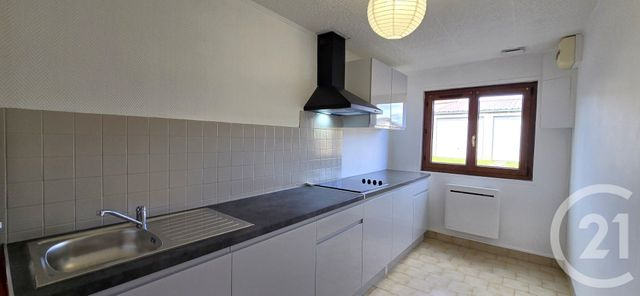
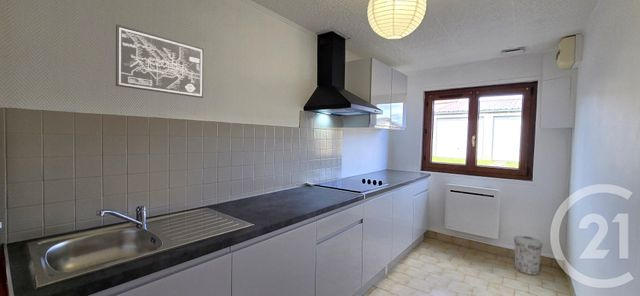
+ trash can (527, 253)
+ wall art (164, 65)
